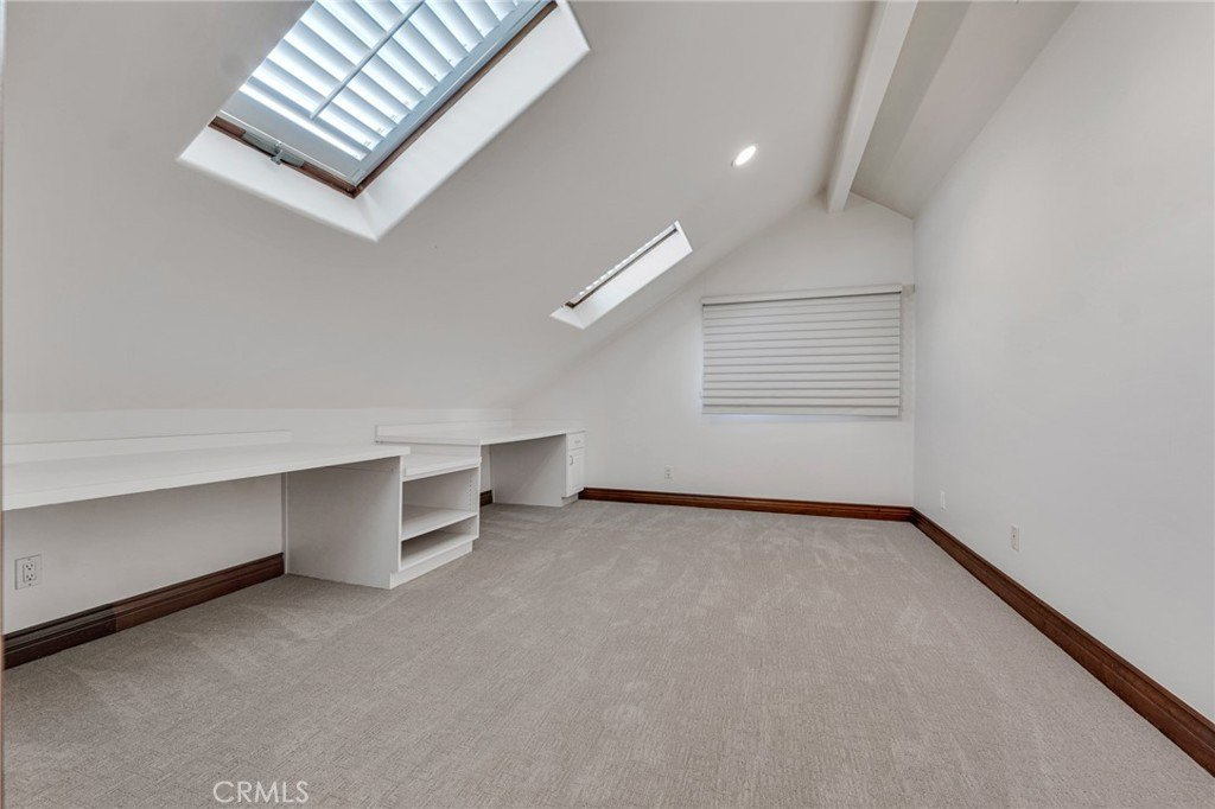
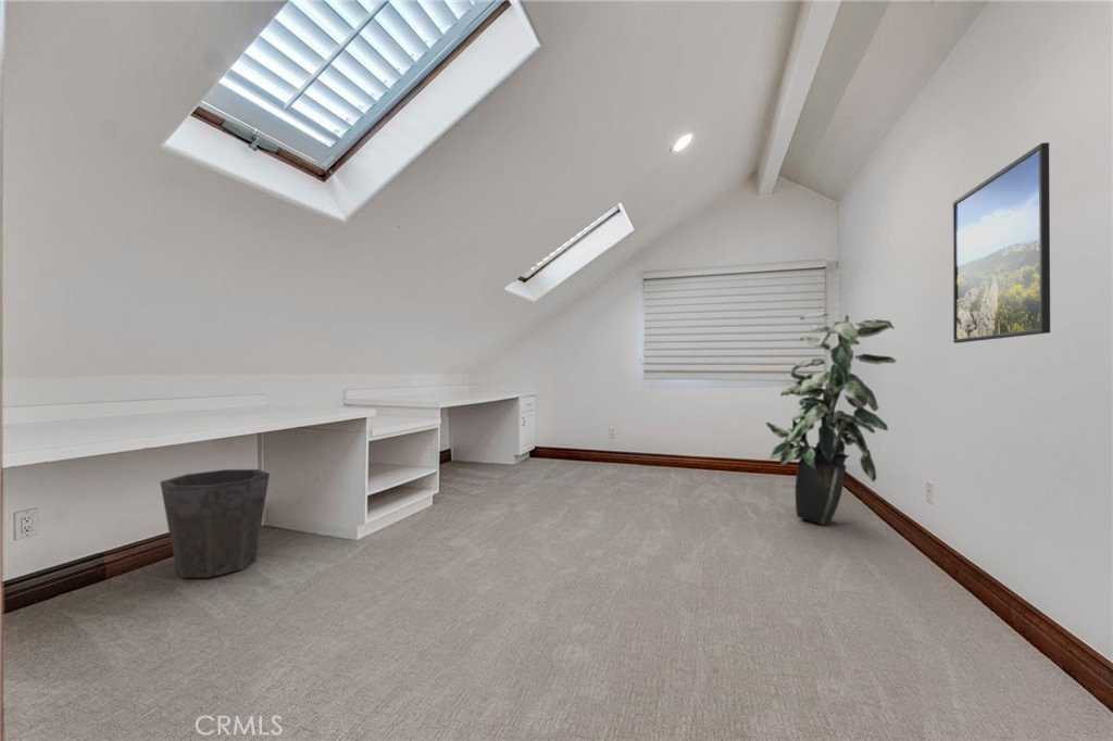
+ indoor plant (827, 416)
+ waste bin (216, 520)
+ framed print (993, 258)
